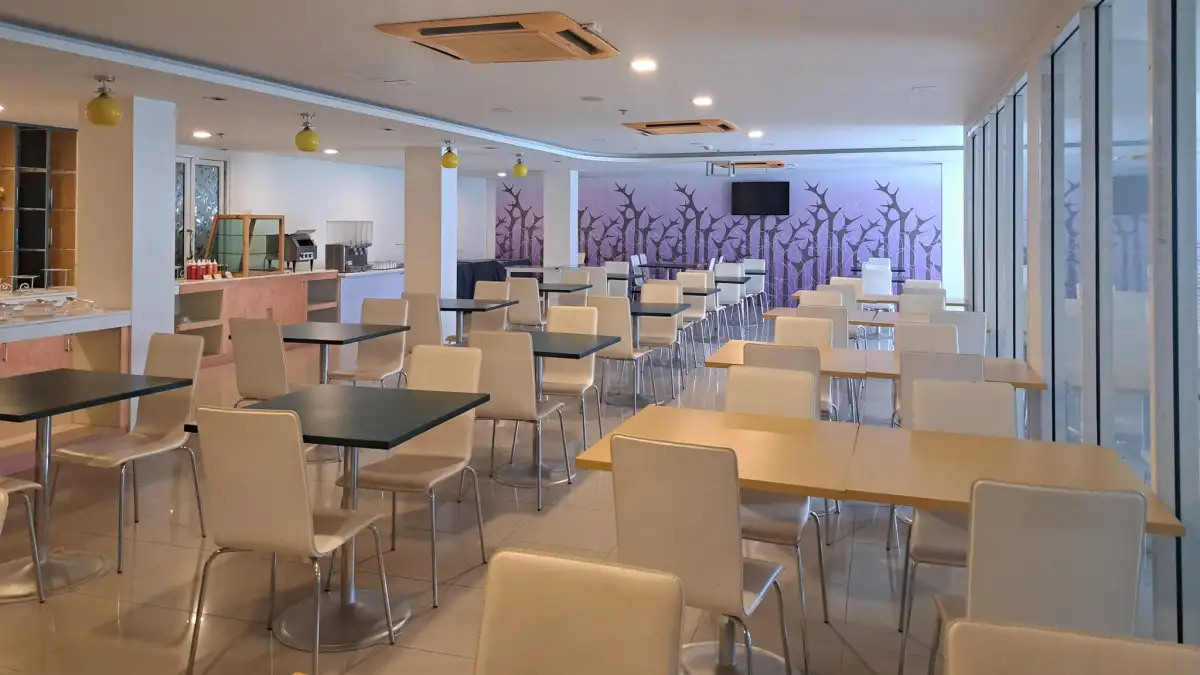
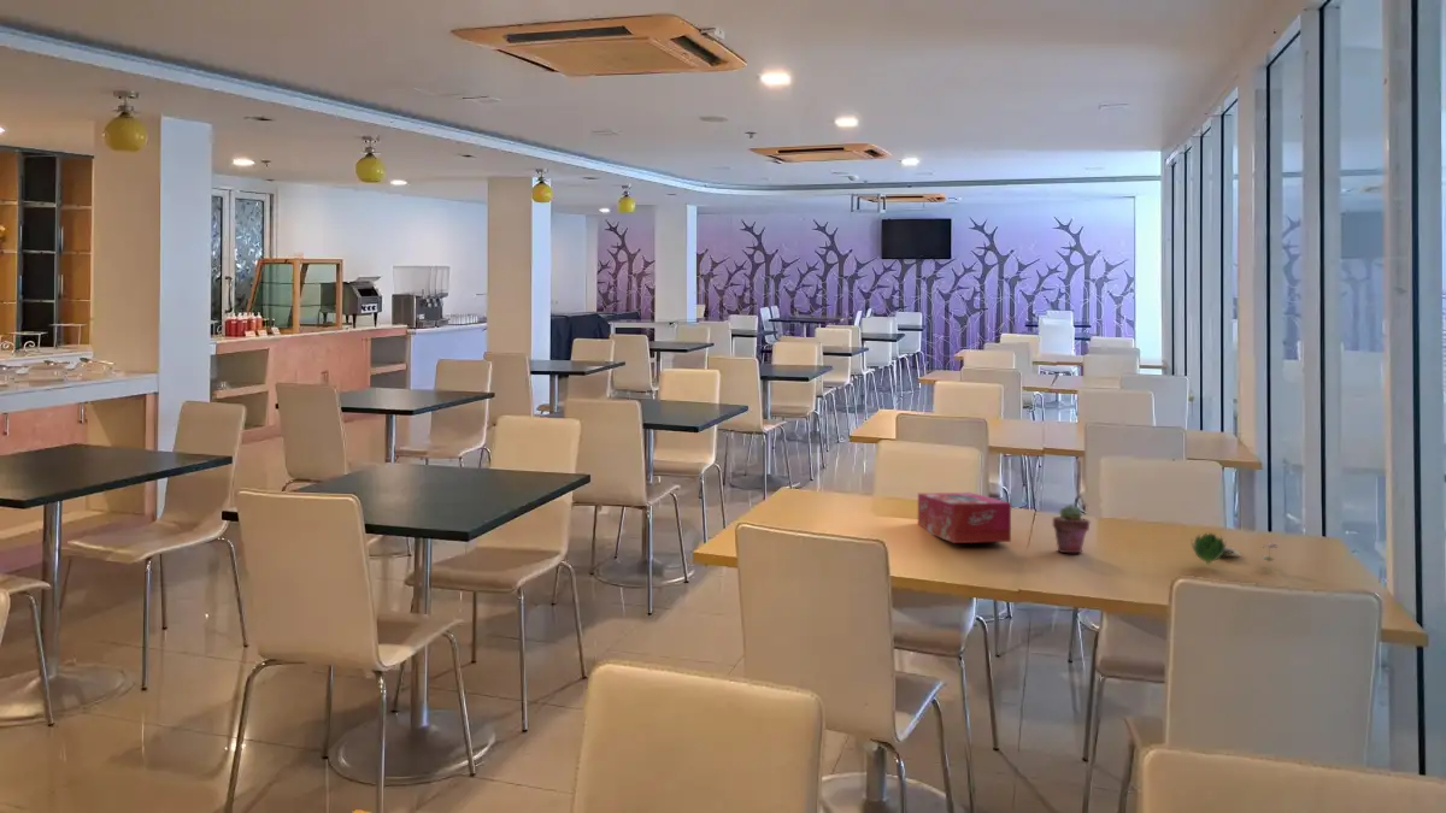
+ potted succulent (1070, 528)
+ tissue box (962, 516)
+ flower (1232, 548)
